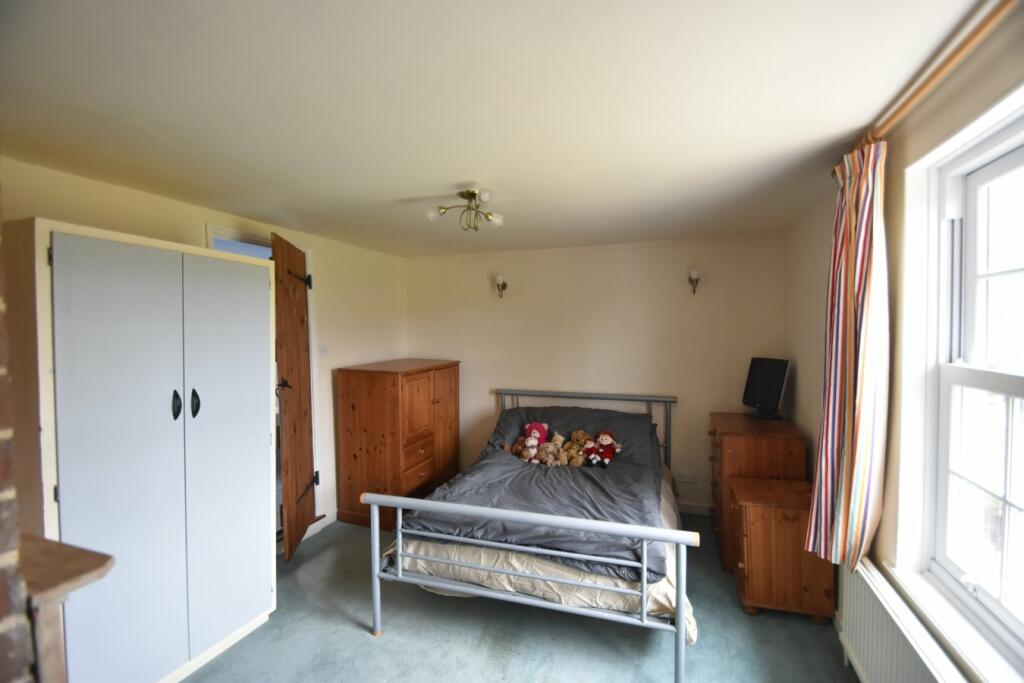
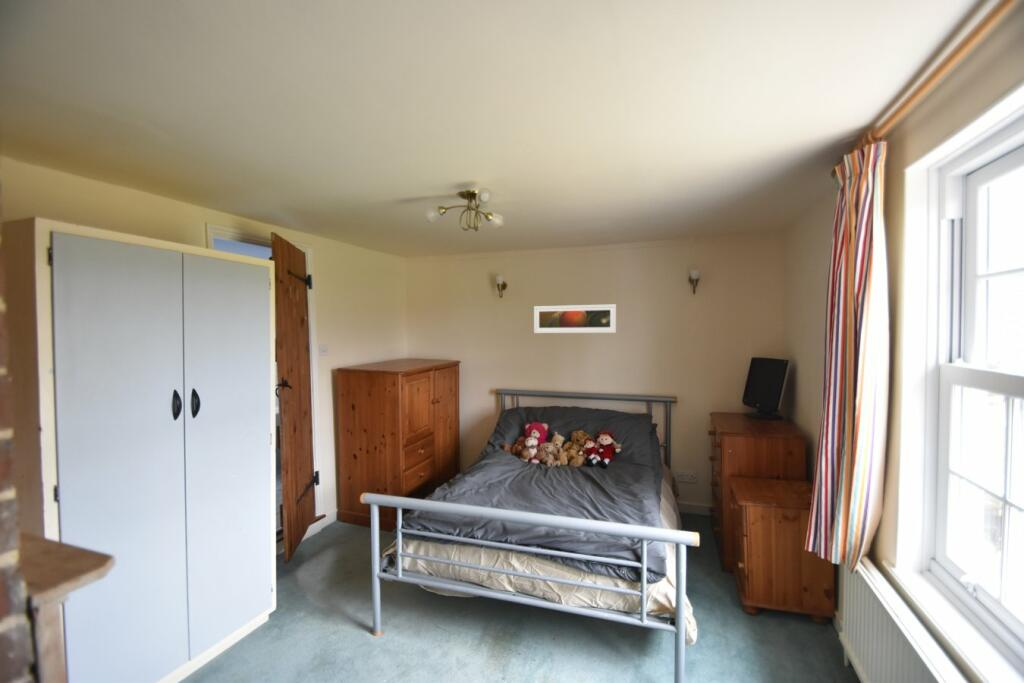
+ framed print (573, 319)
